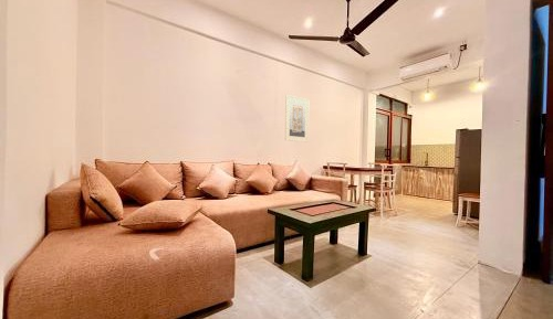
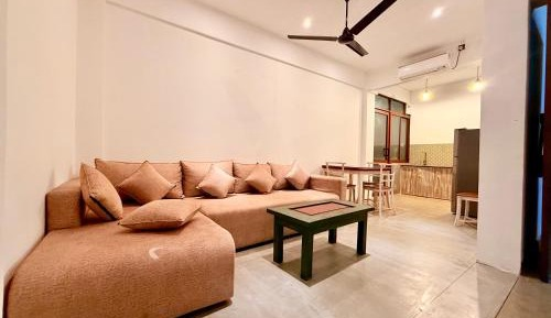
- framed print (296, 119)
